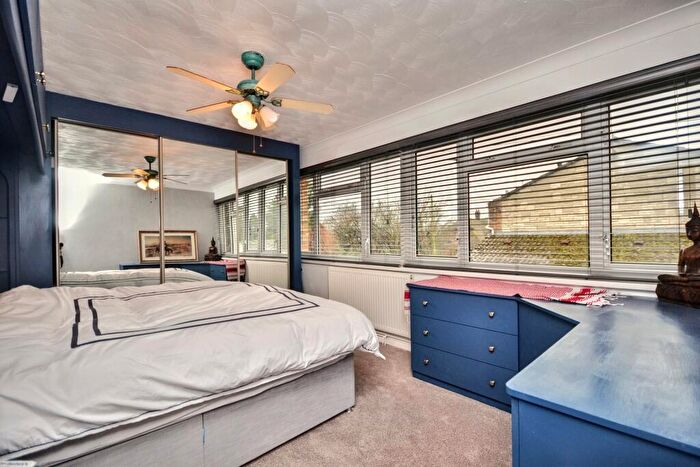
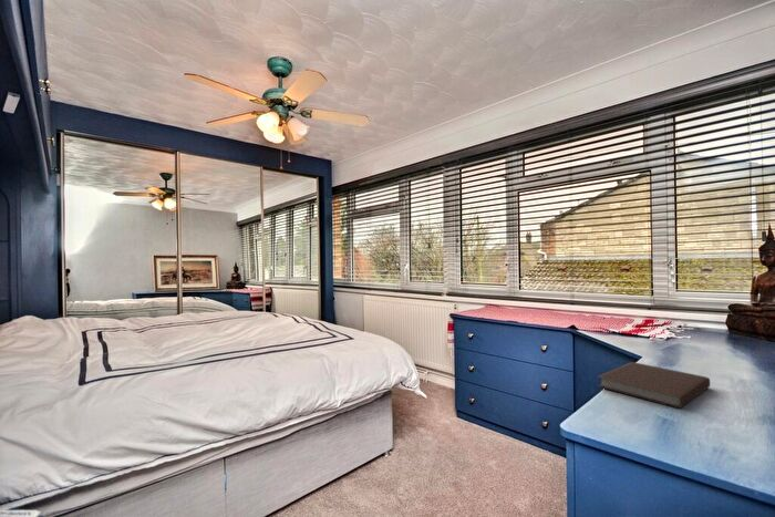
+ notebook (652, 382)
